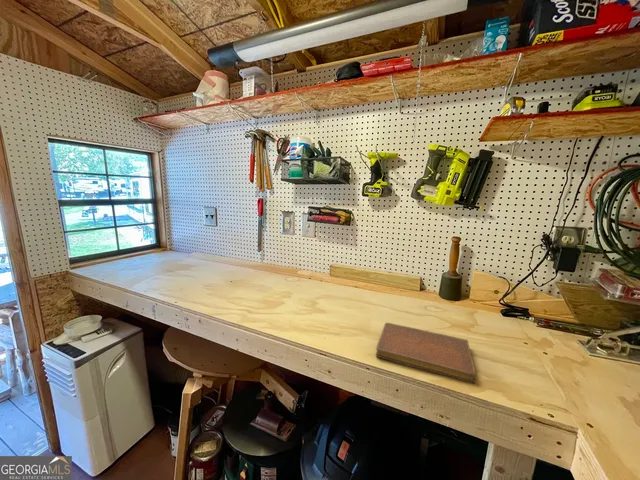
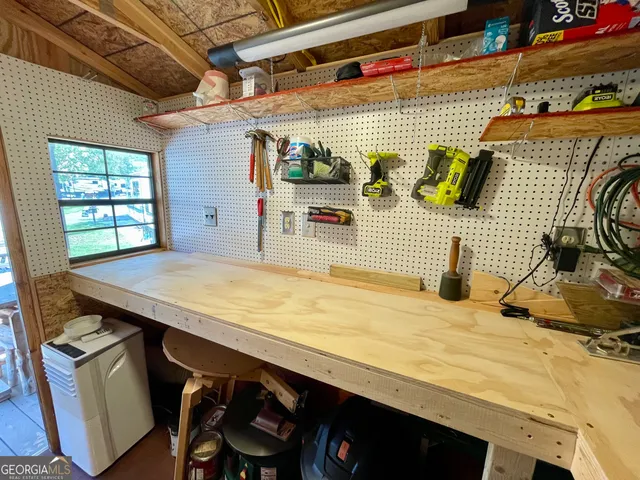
- notebook (423, 347)
